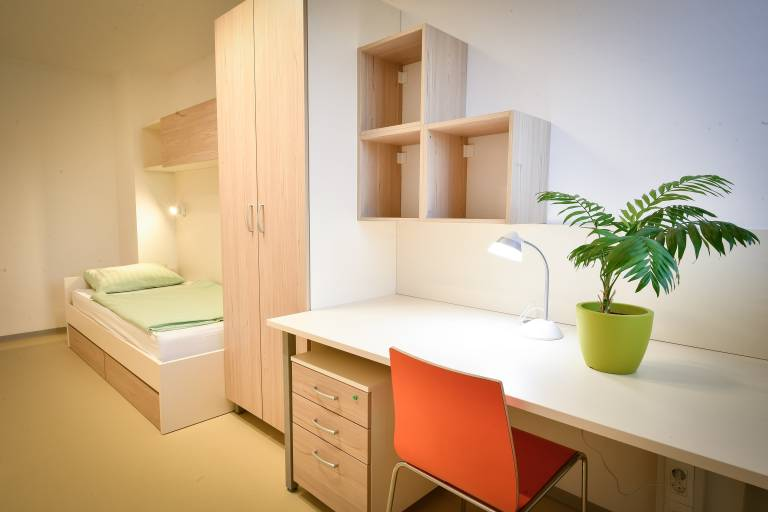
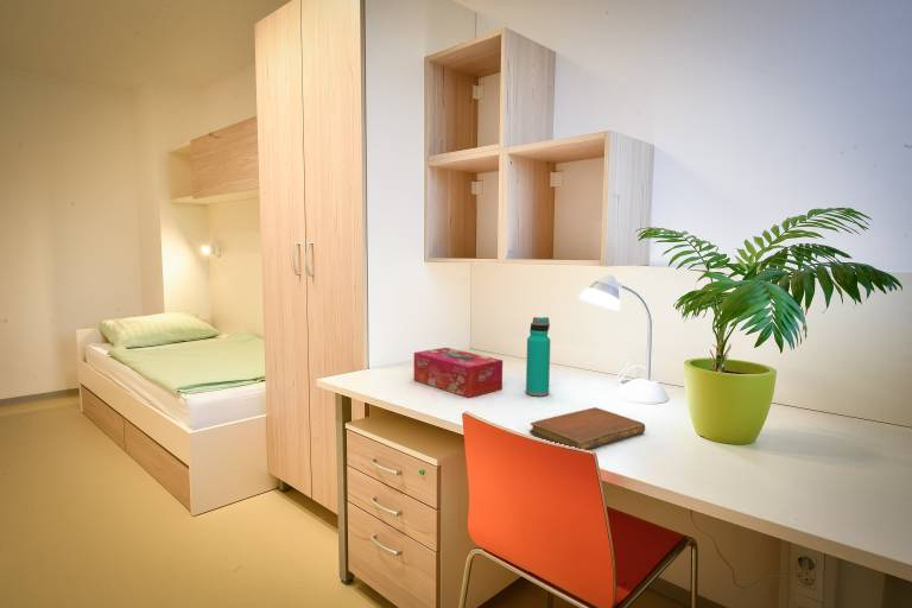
+ notebook (587, 428)
+ water bottle (538, 355)
+ tissue box (456, 369)
